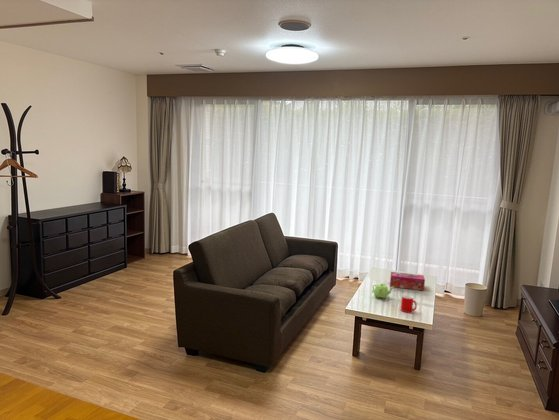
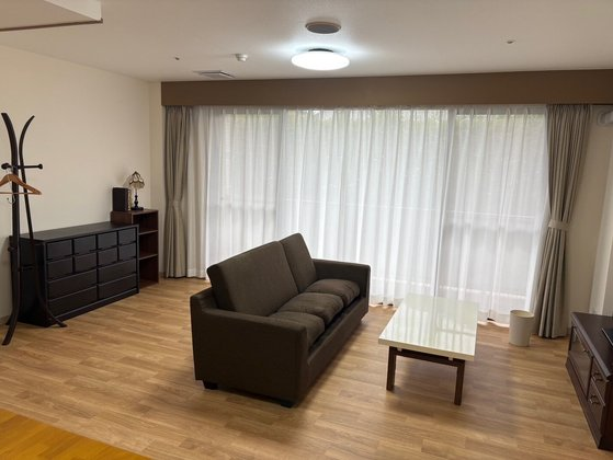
- cup (409, 304)
- teapot (383, 290)
- tissue box (406, 280)
